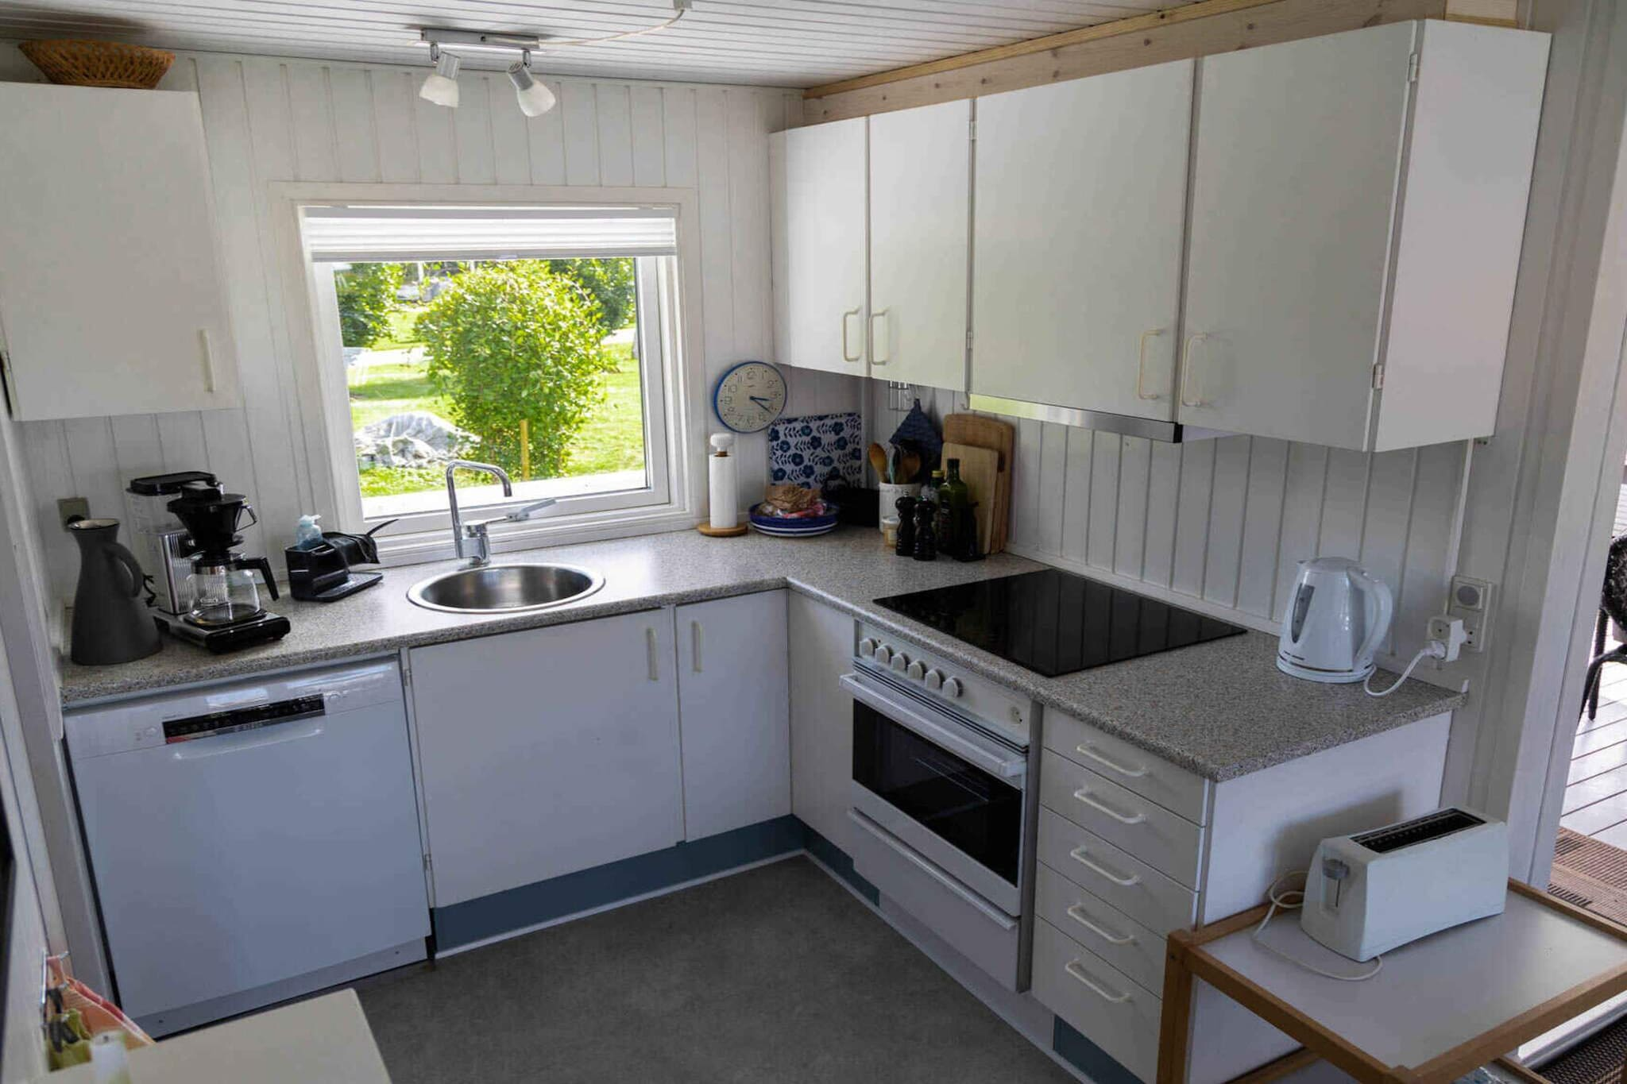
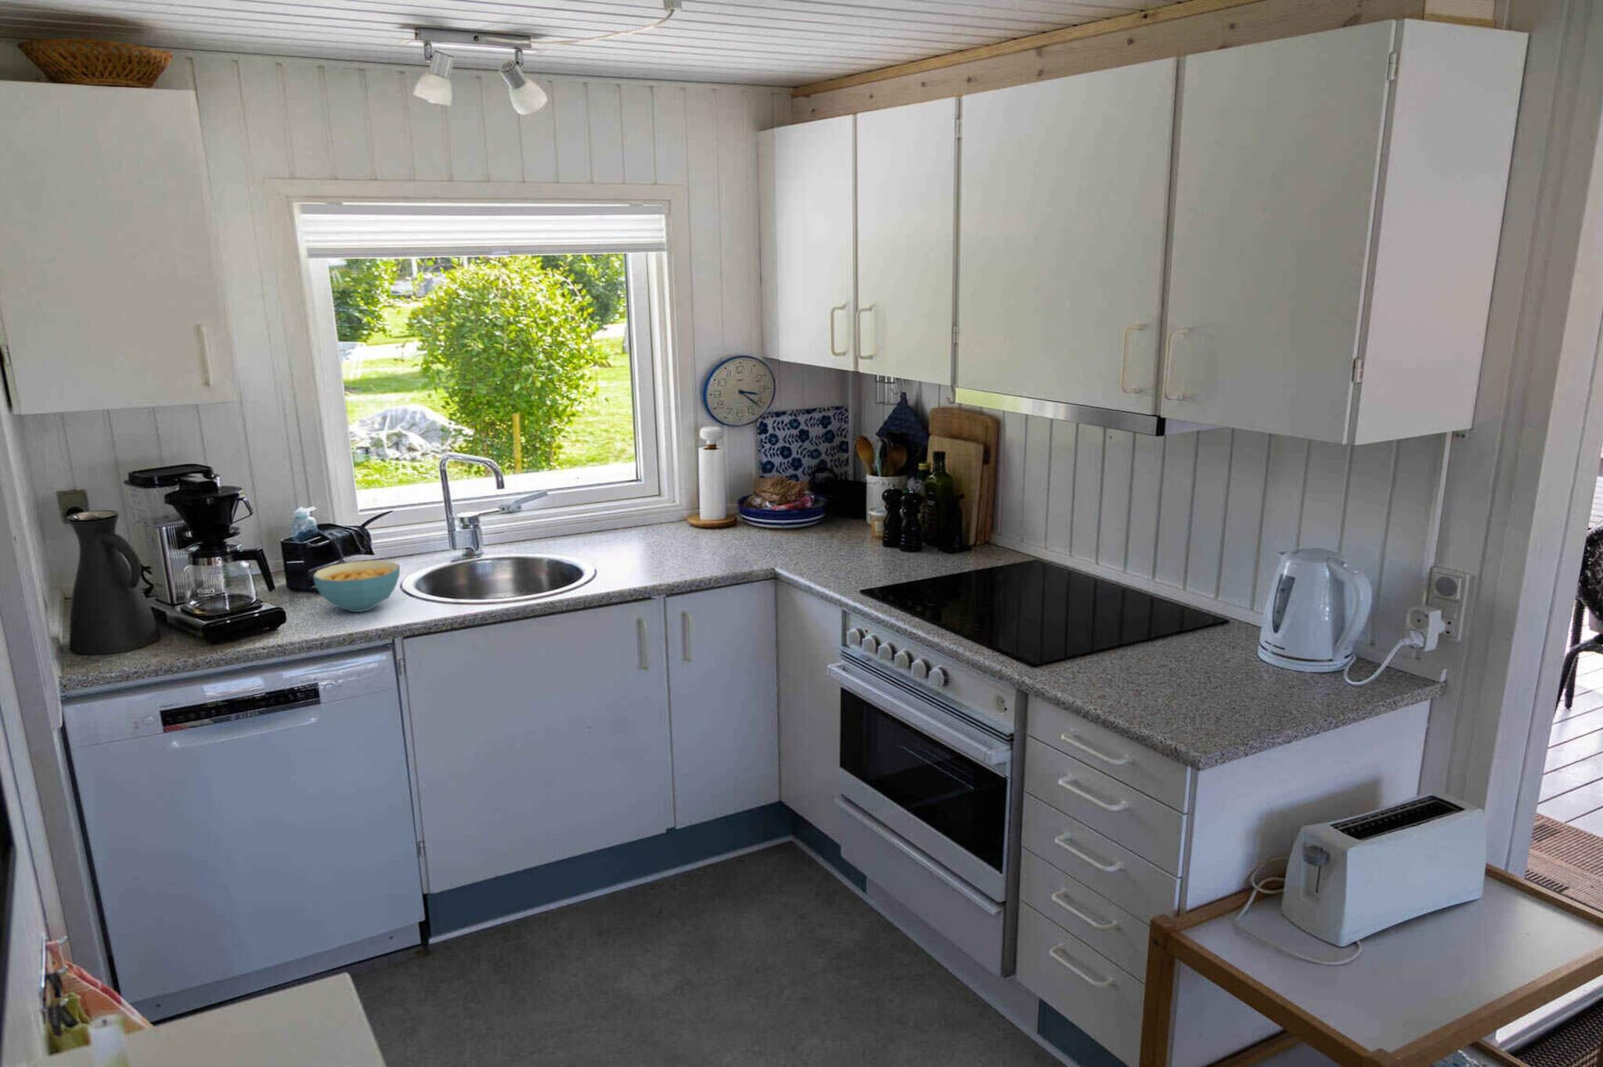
+ cereal bowl (359, 589)
